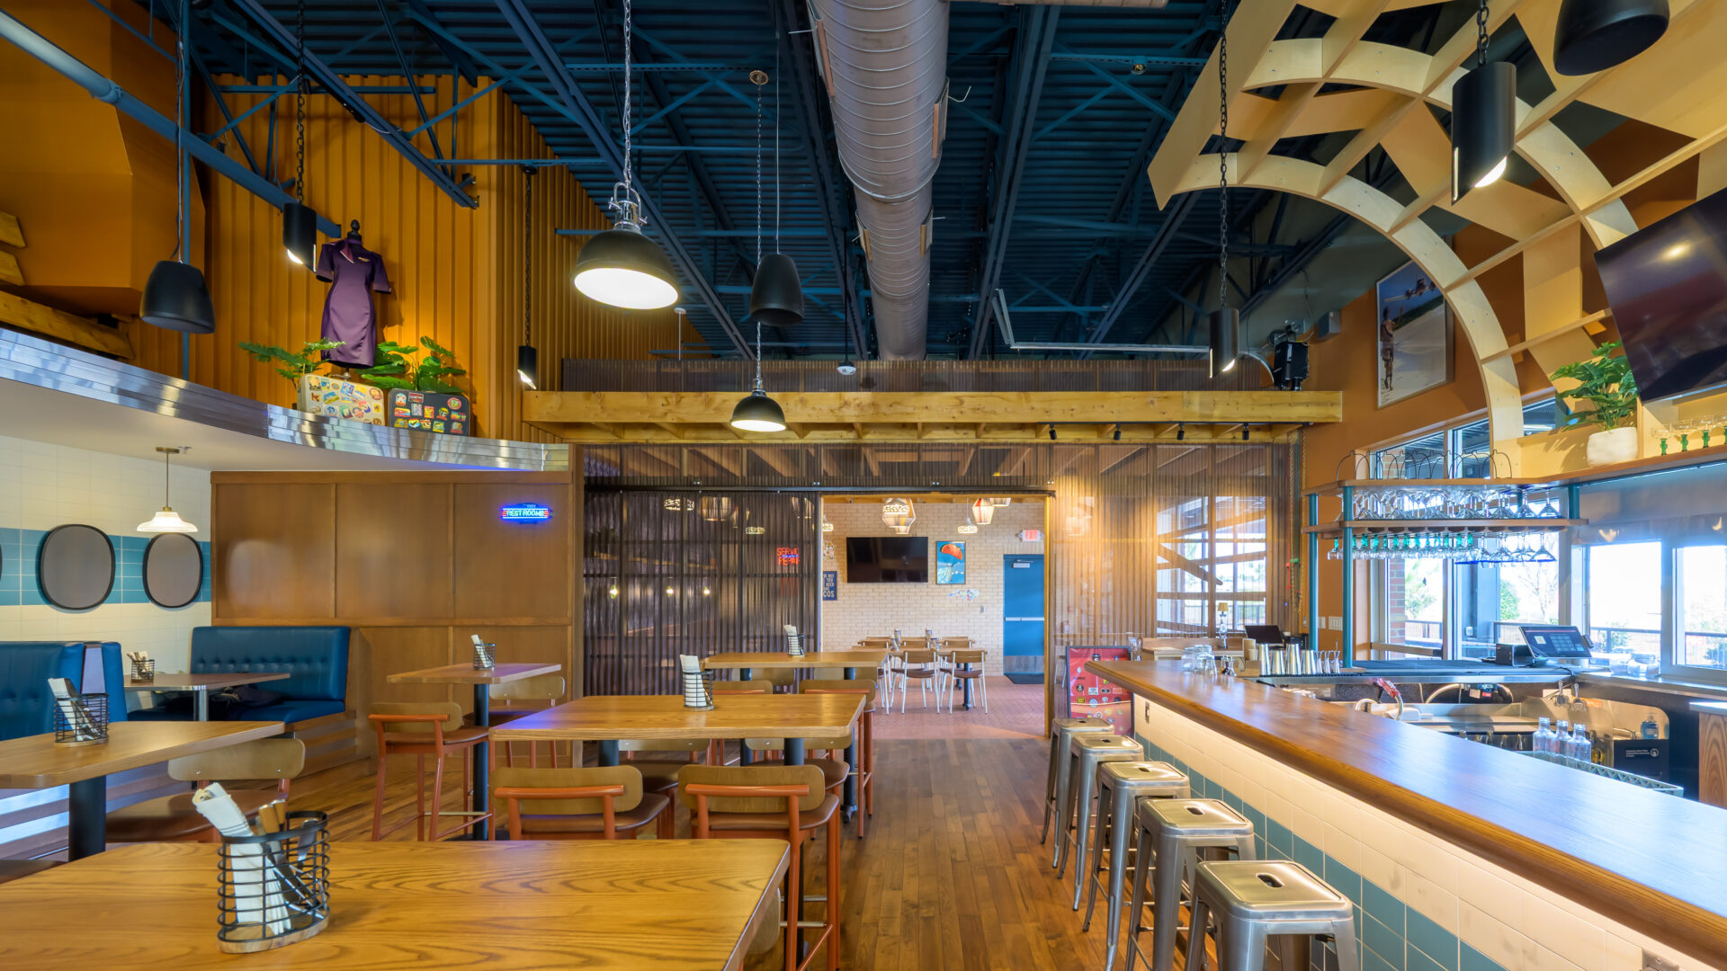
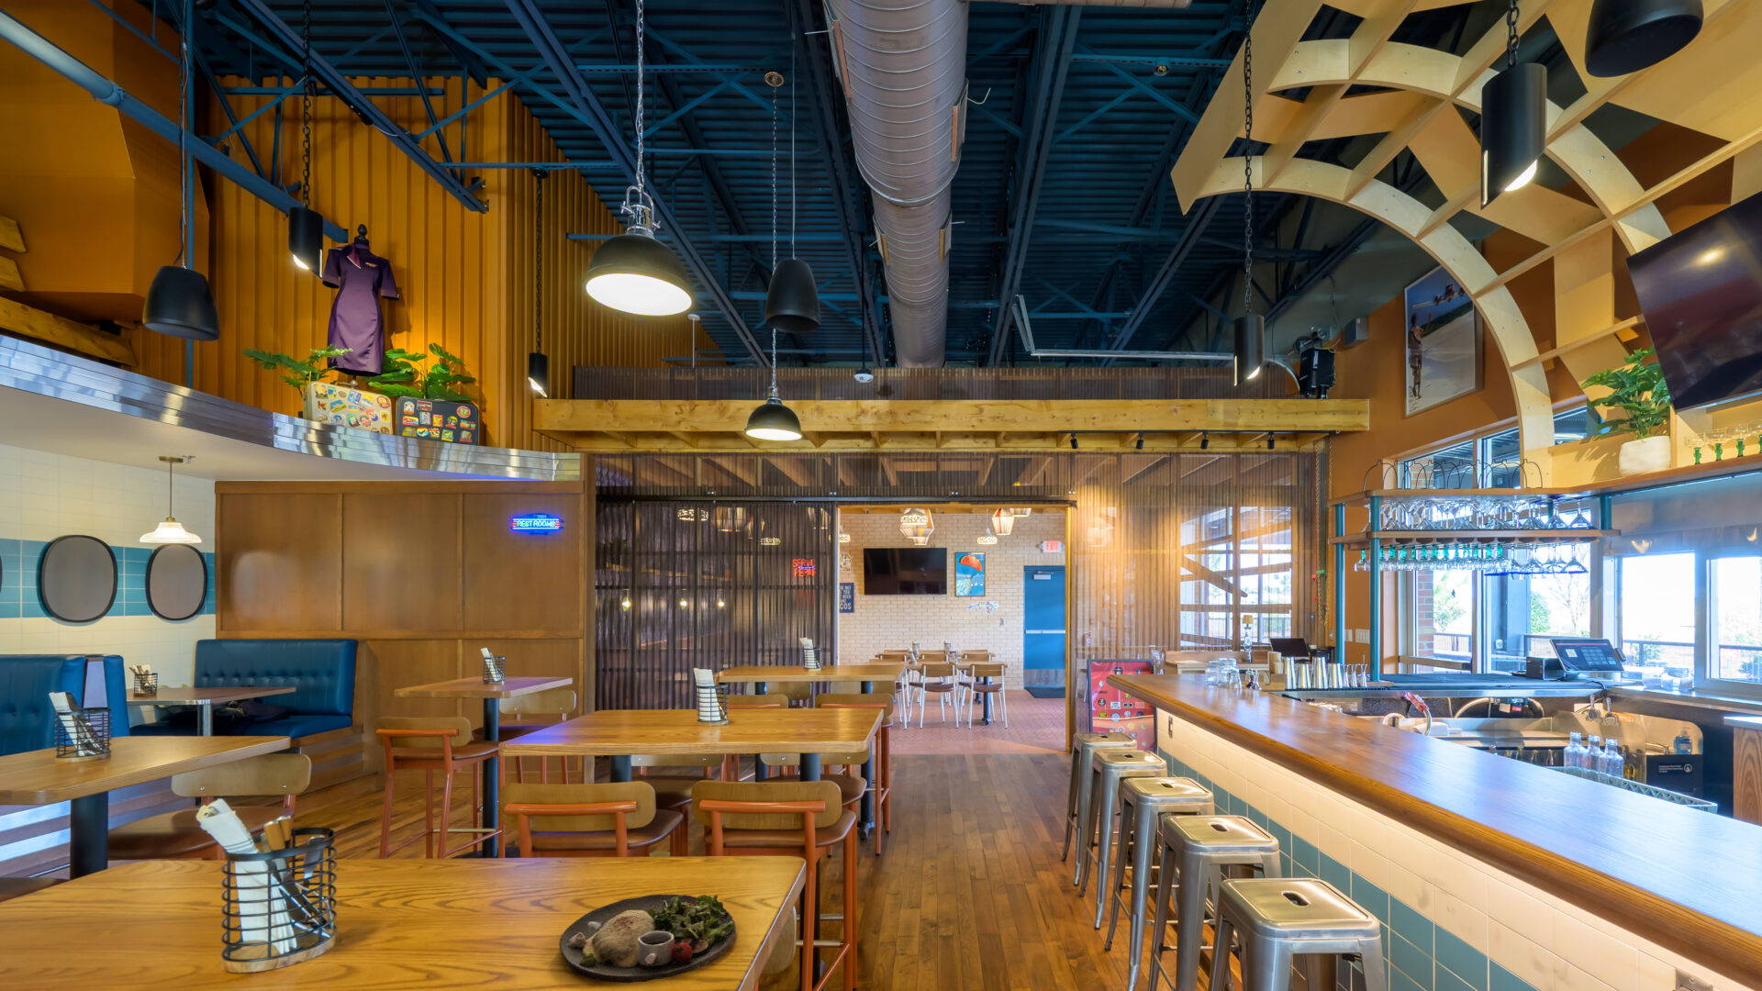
+ dinner plate (650, 921)
